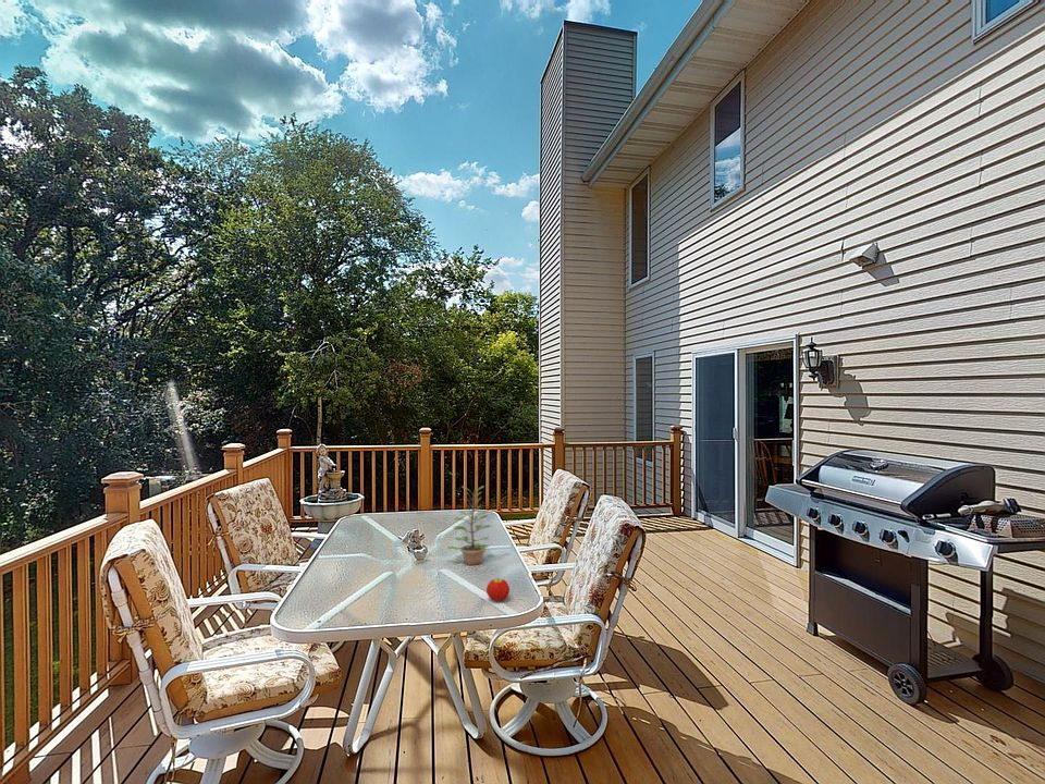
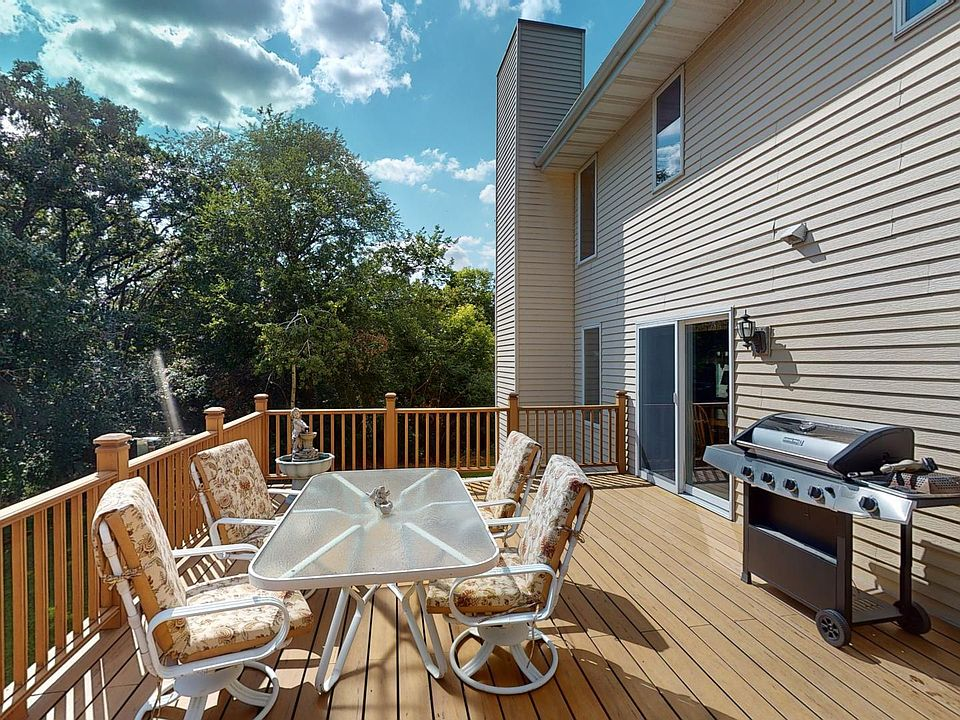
- plant (469, 523)
- fruit (497, 588)
